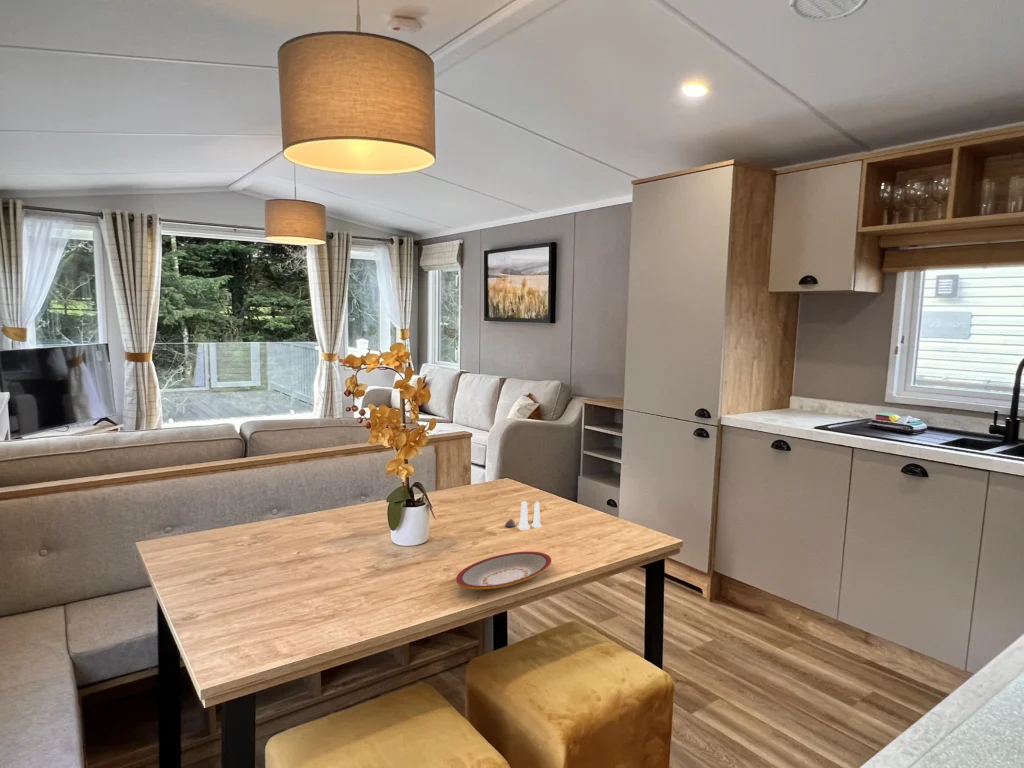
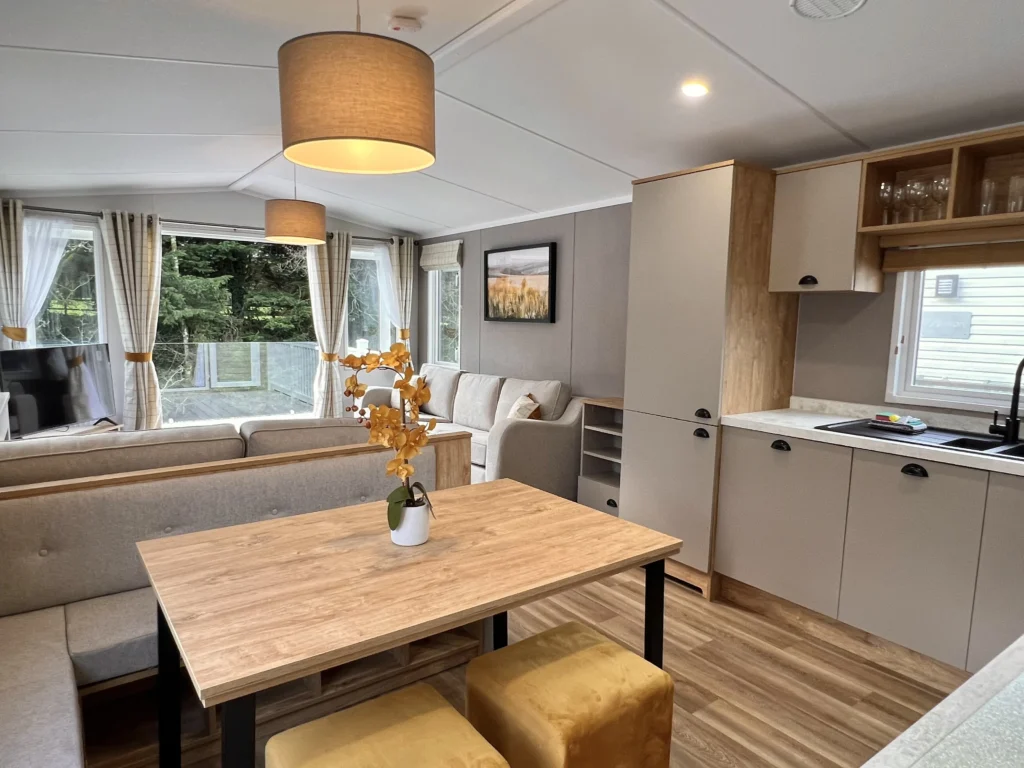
- plate (505, 573)
- salt and pepper shaker set (525, 512)
